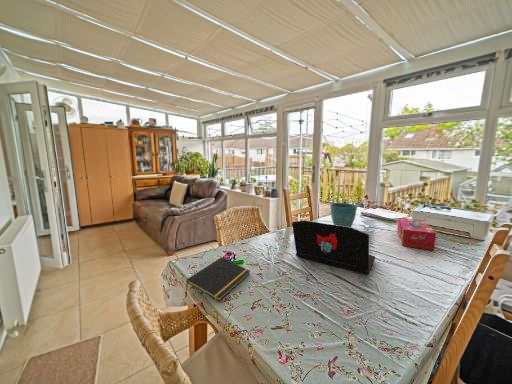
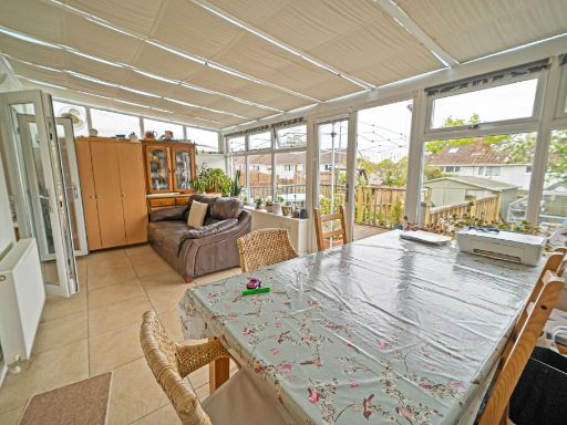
- notepad (220, 276)
- laptop (334, 239)
- flower pot (343, 216)
- tissue box (414, 232)
